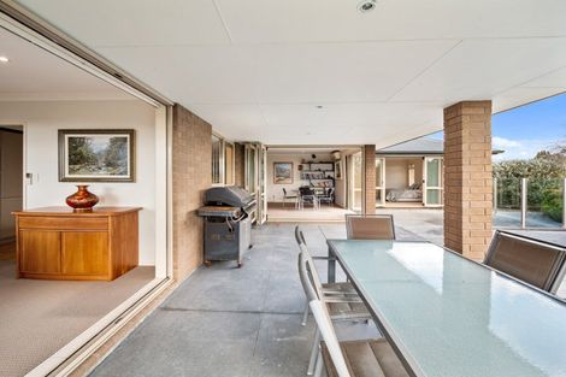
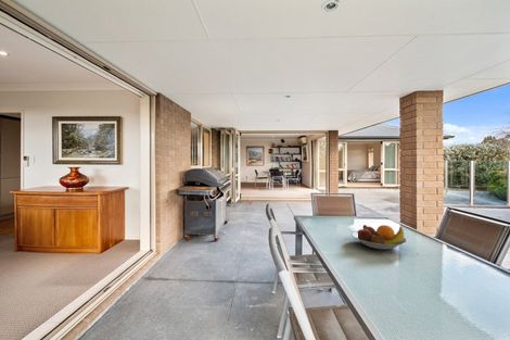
+ fruit bowl (378, 235)
